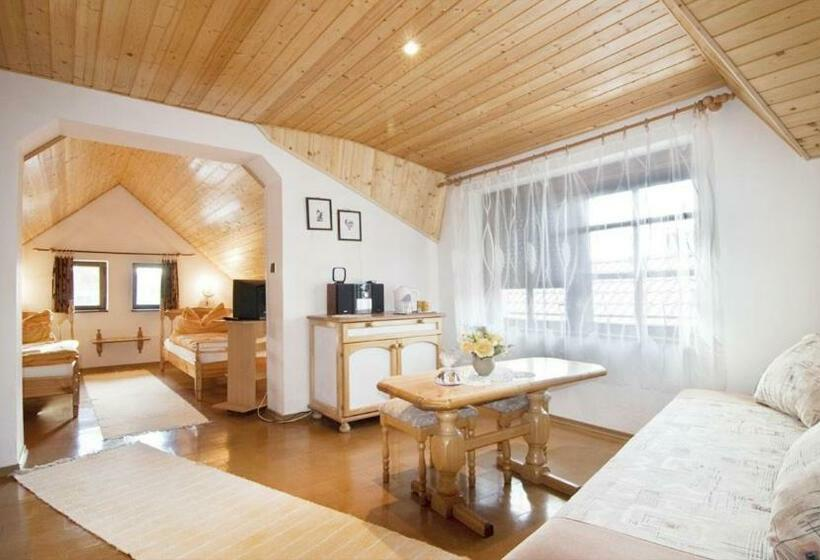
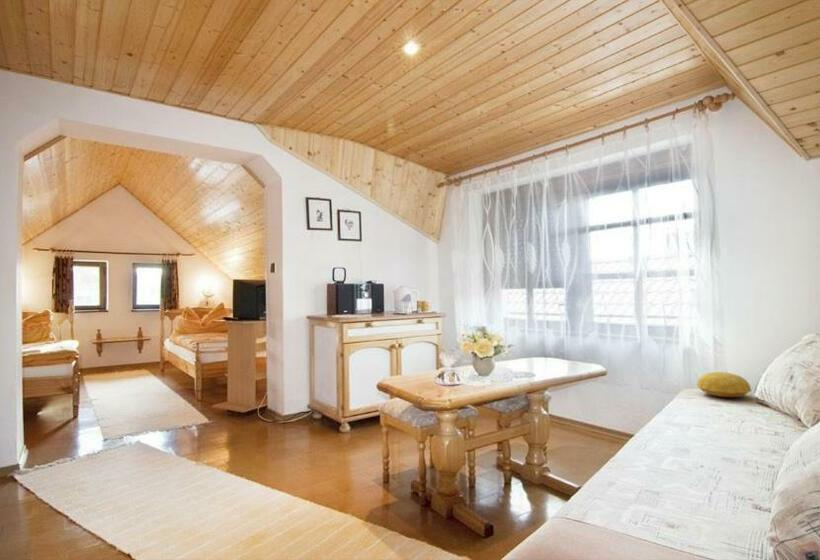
+ cushion (723, 384)
